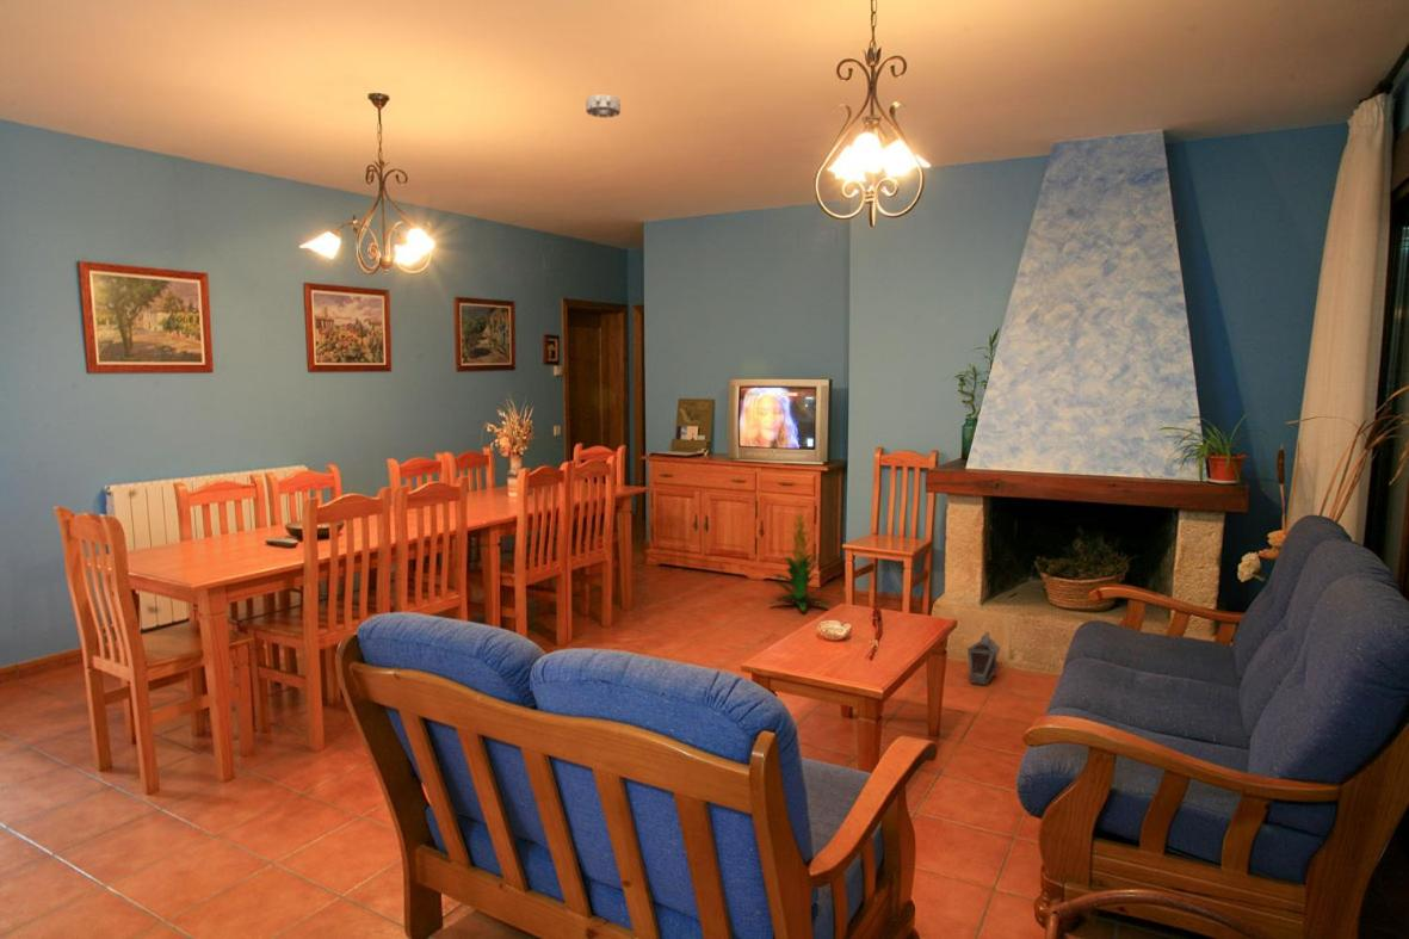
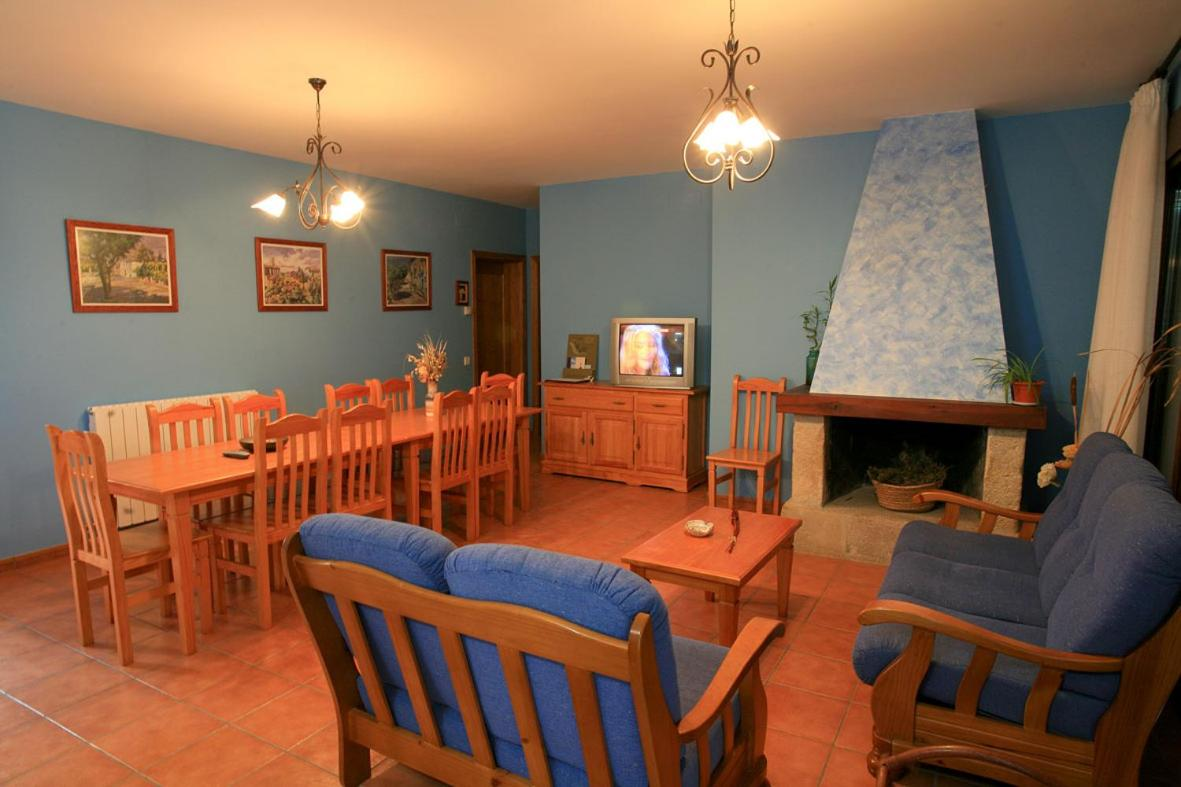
- lantern (984, 655)
- indoor plant (801, 557)
- smoke detector (602, 105)
